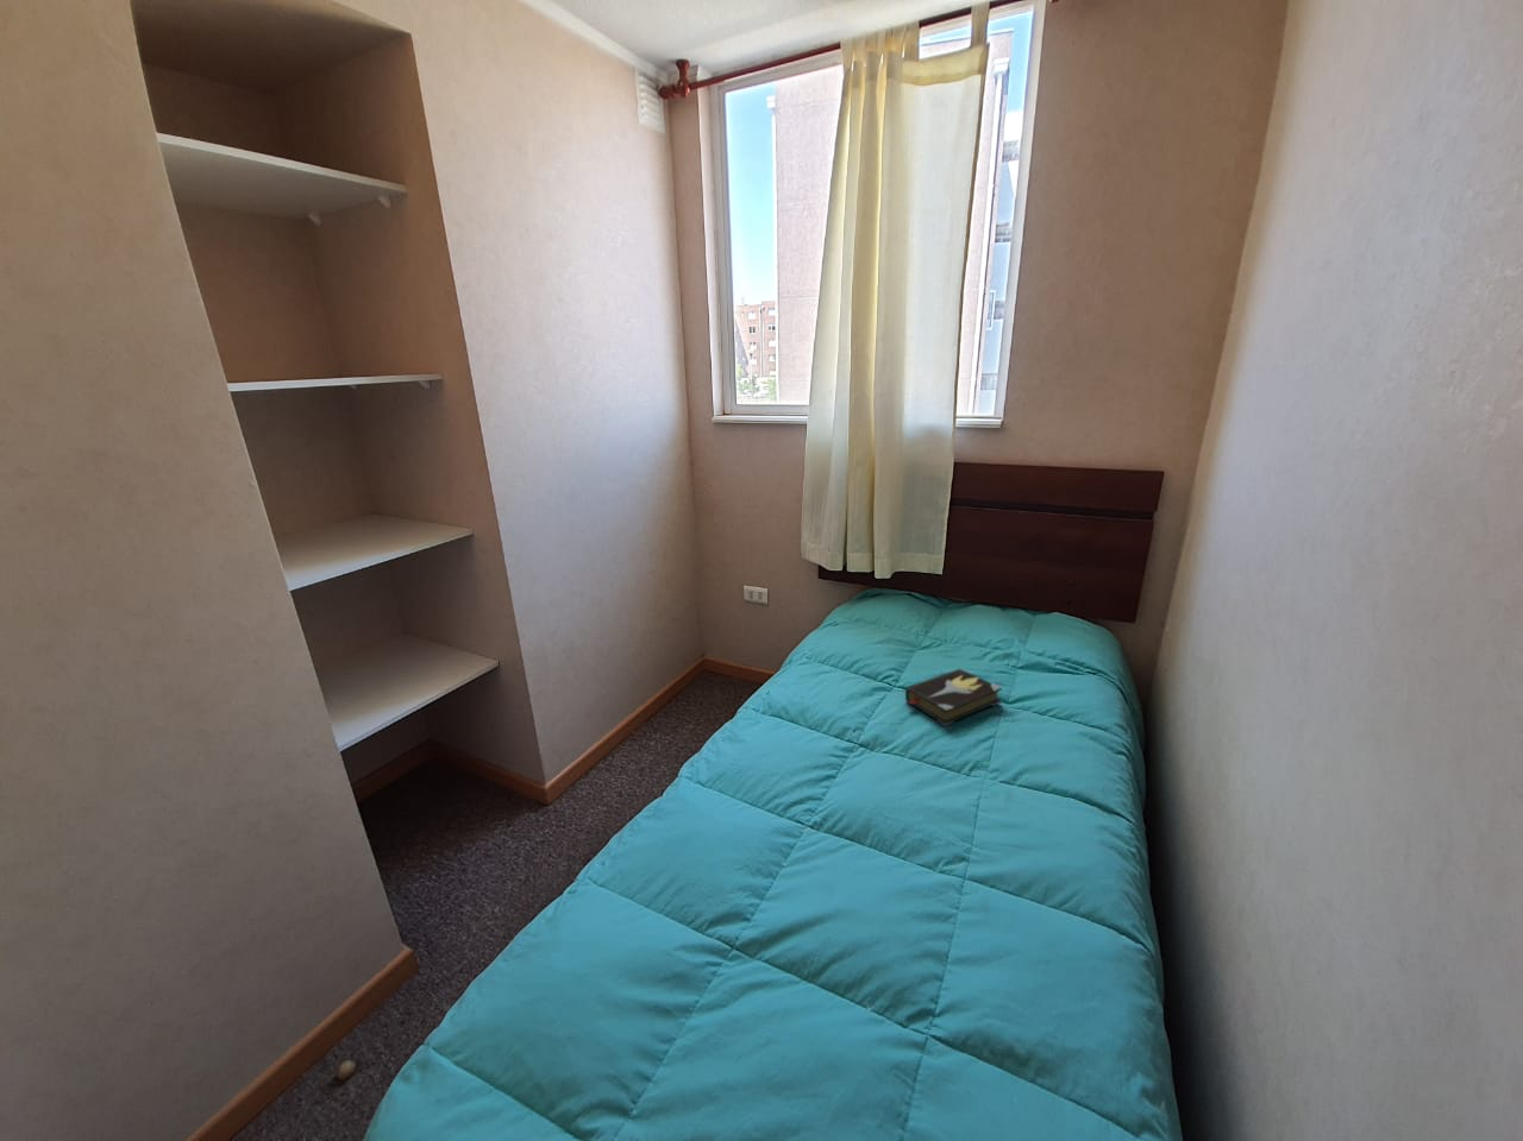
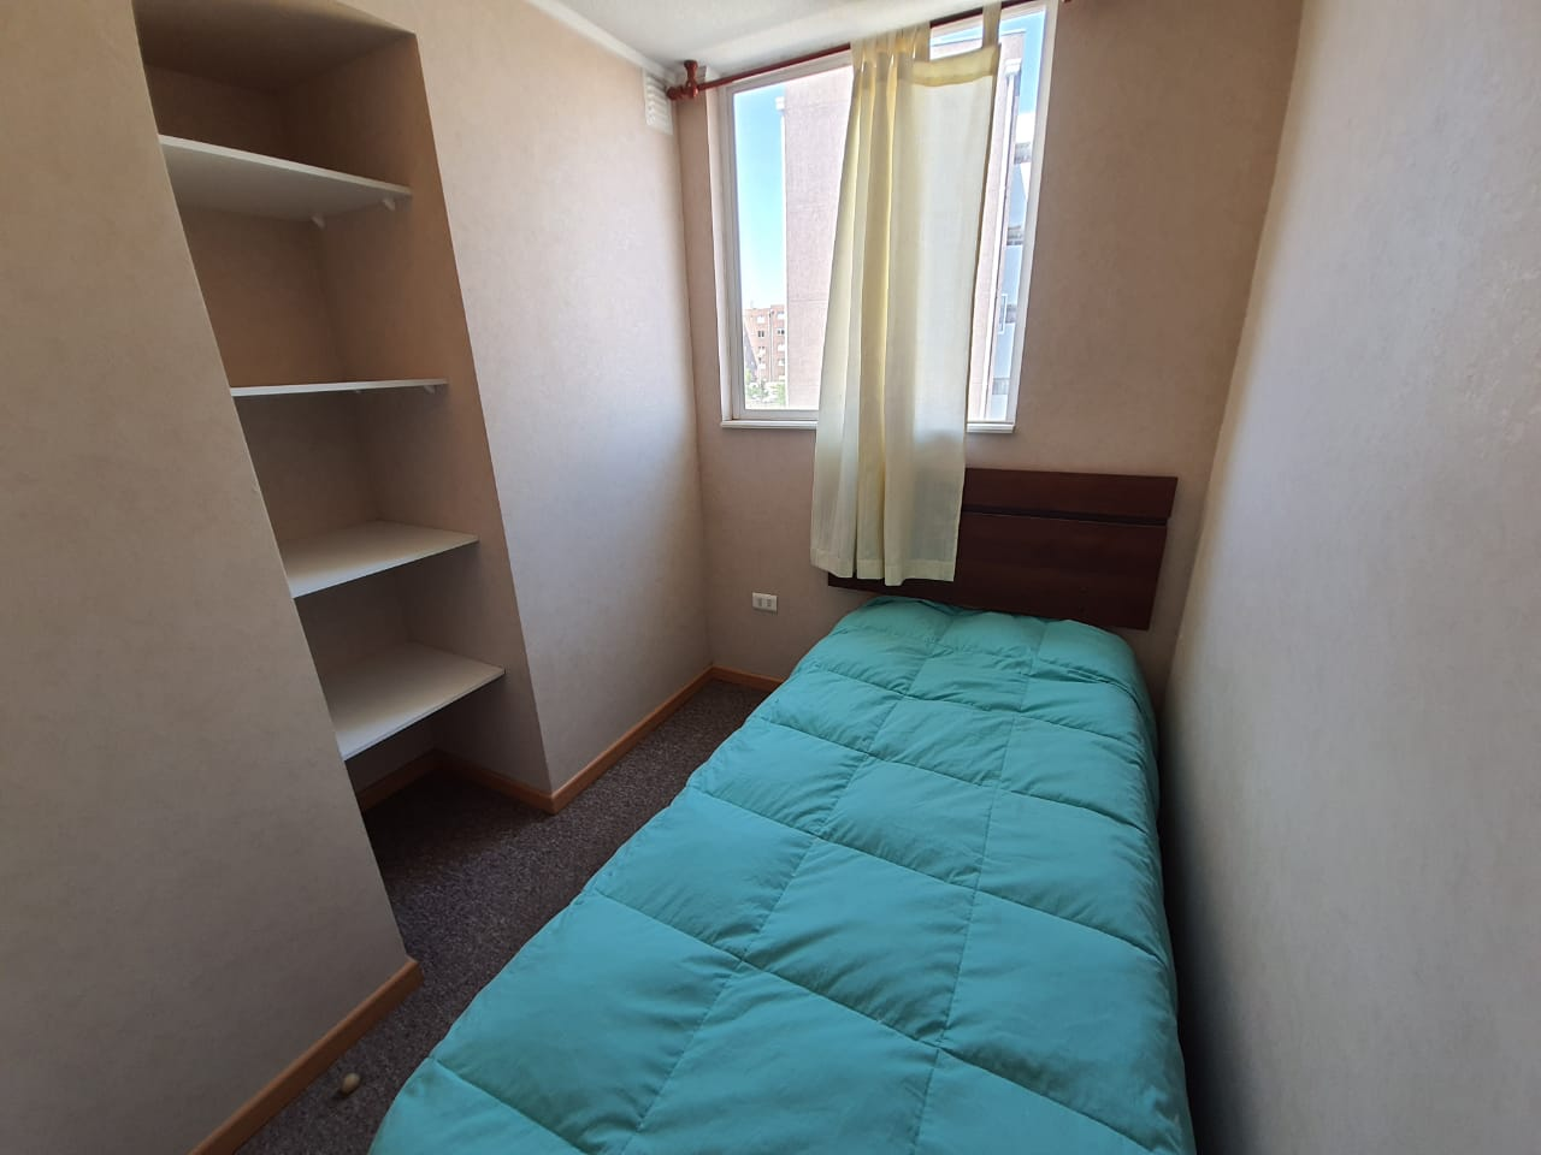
- hardback book (952, 693)
